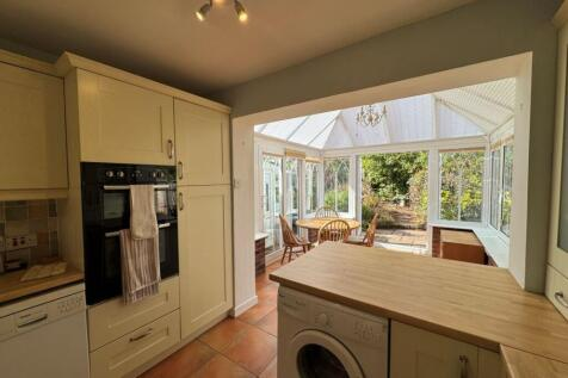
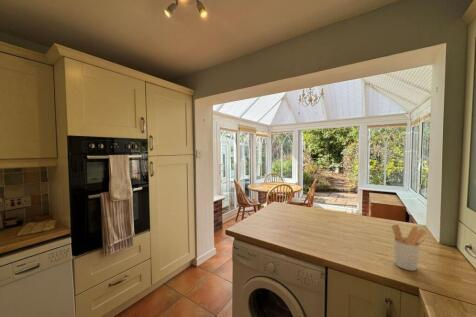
+ utensil holder (410, 246)
